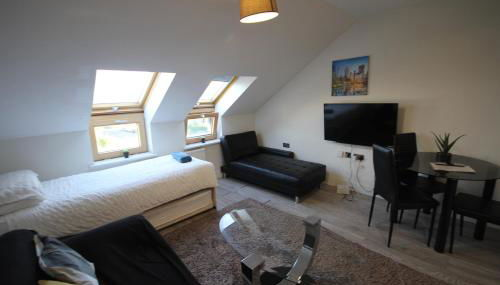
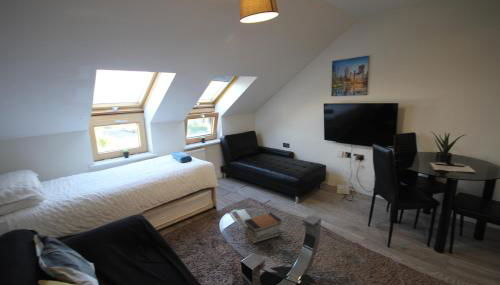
+ book stack (263, 227)
